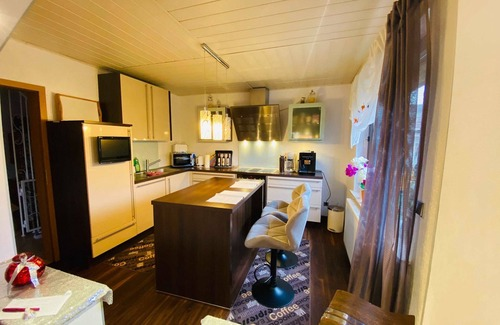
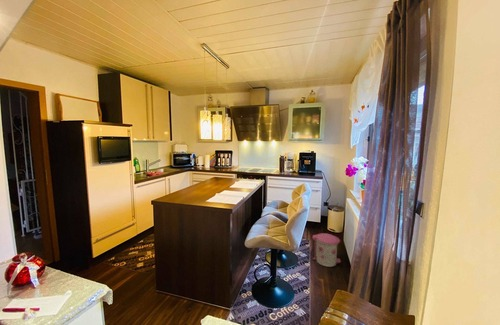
+ trash can (326, 248)
